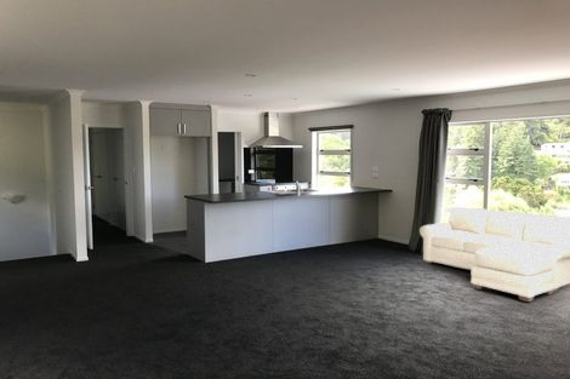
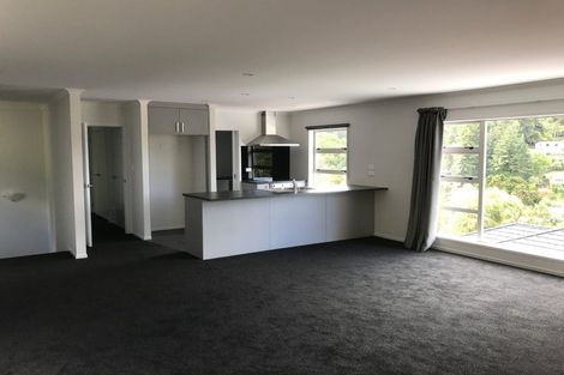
- sofa (484, 243)
